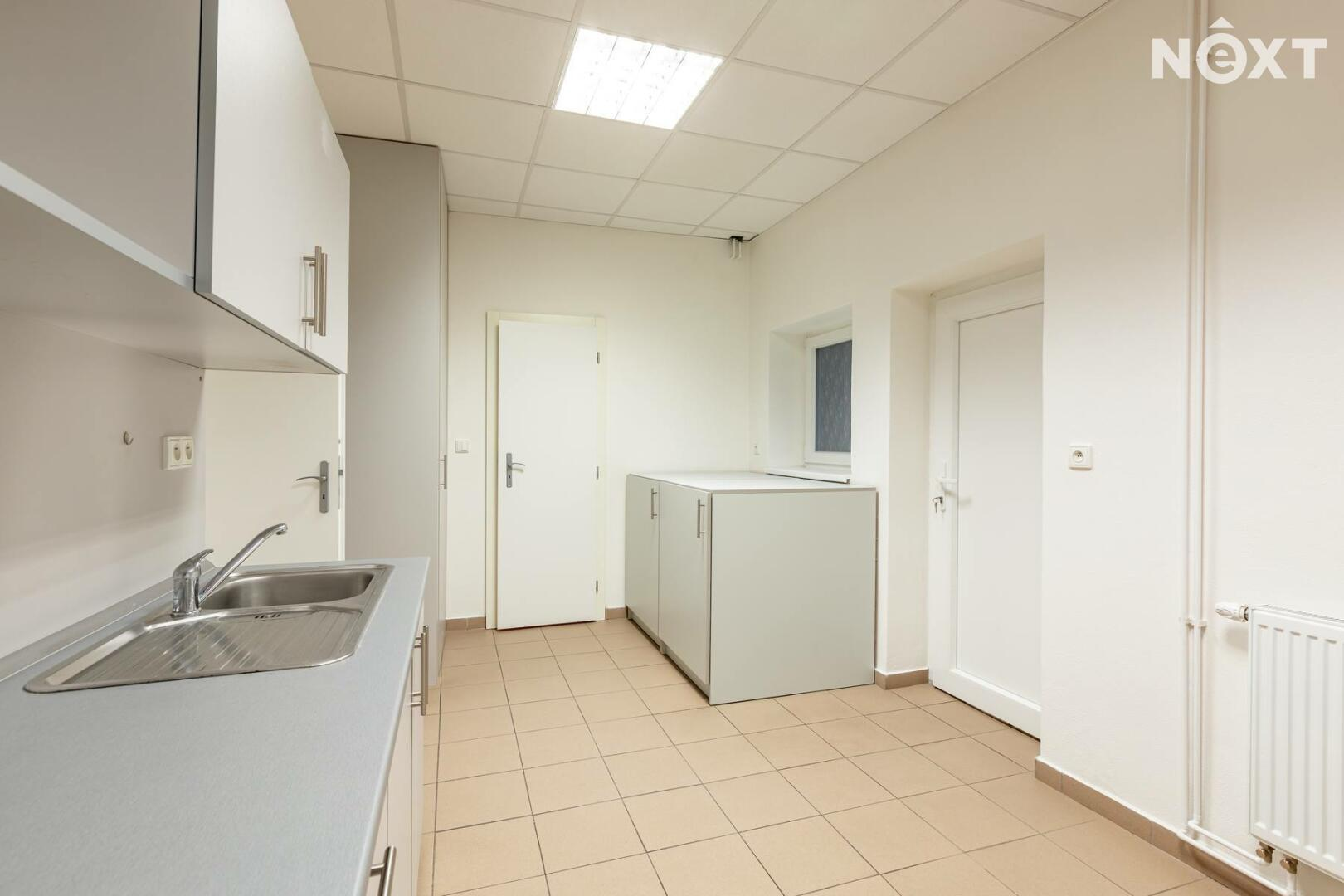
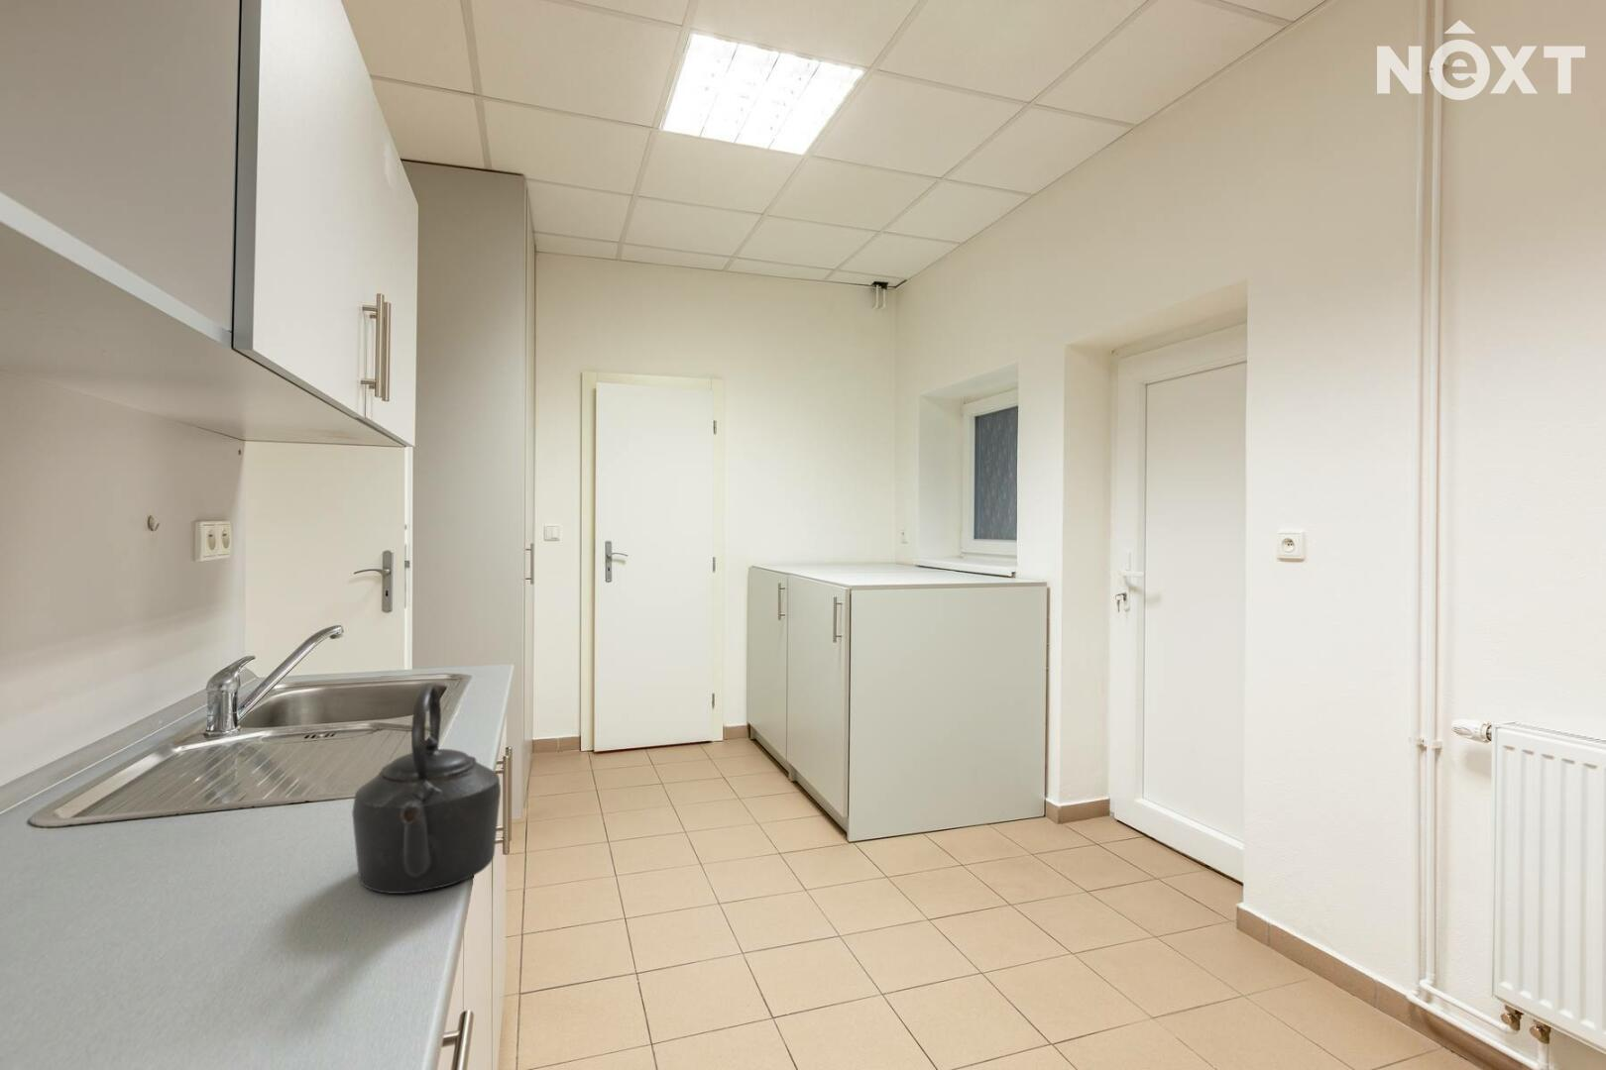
+ kettle (425, 787)
